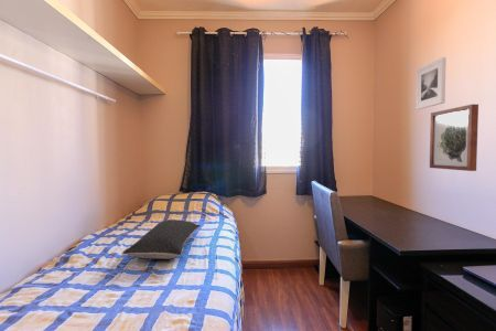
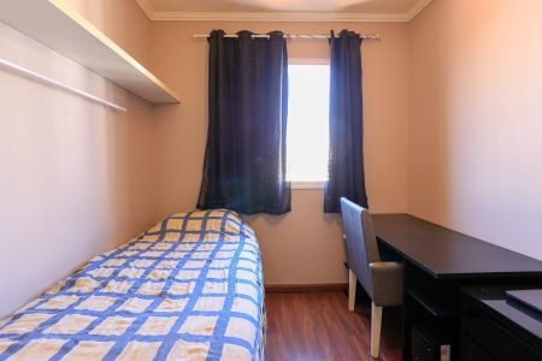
- pillow (168, 237)
- wall art (451, 139)
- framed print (429, 85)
